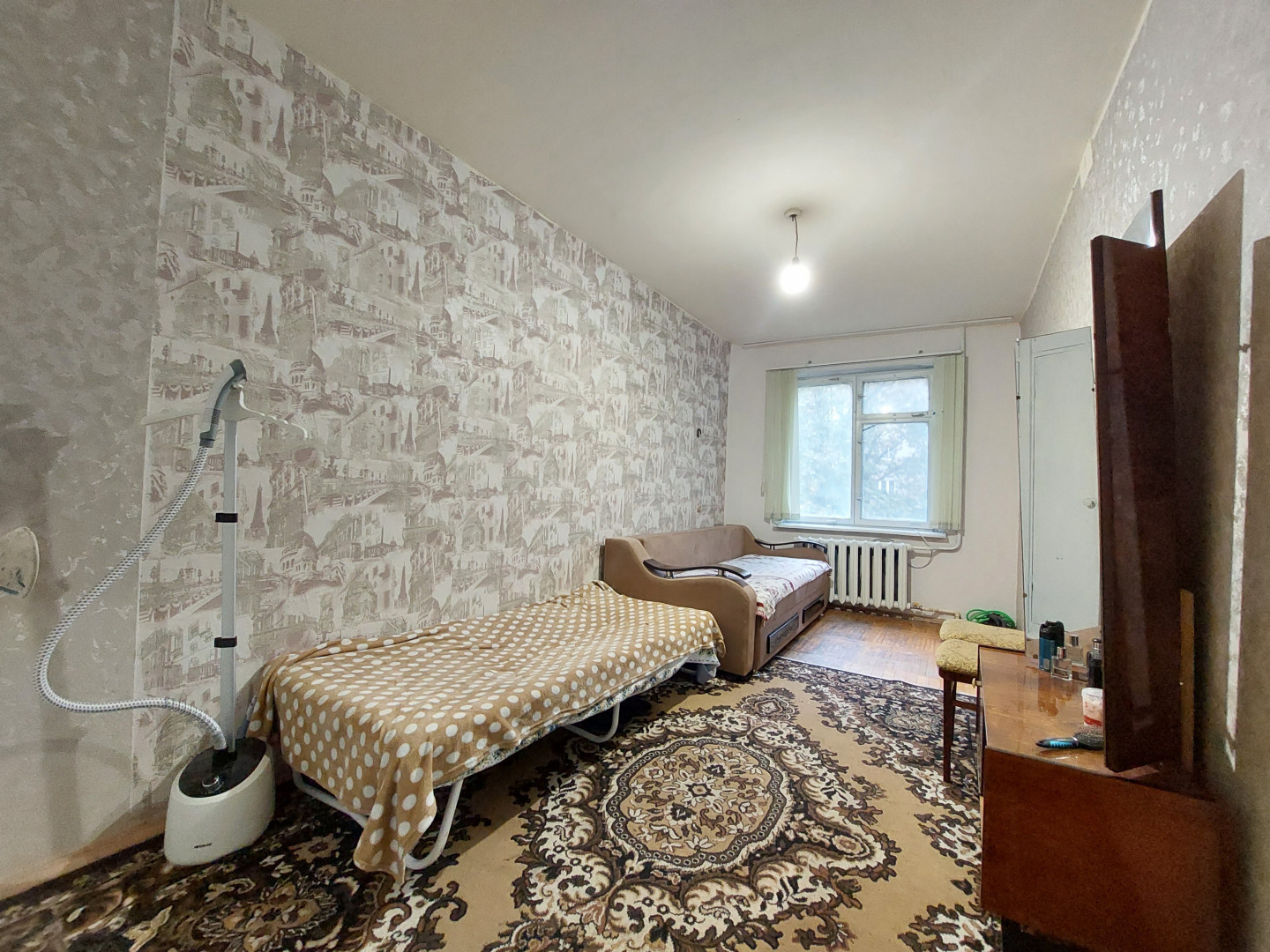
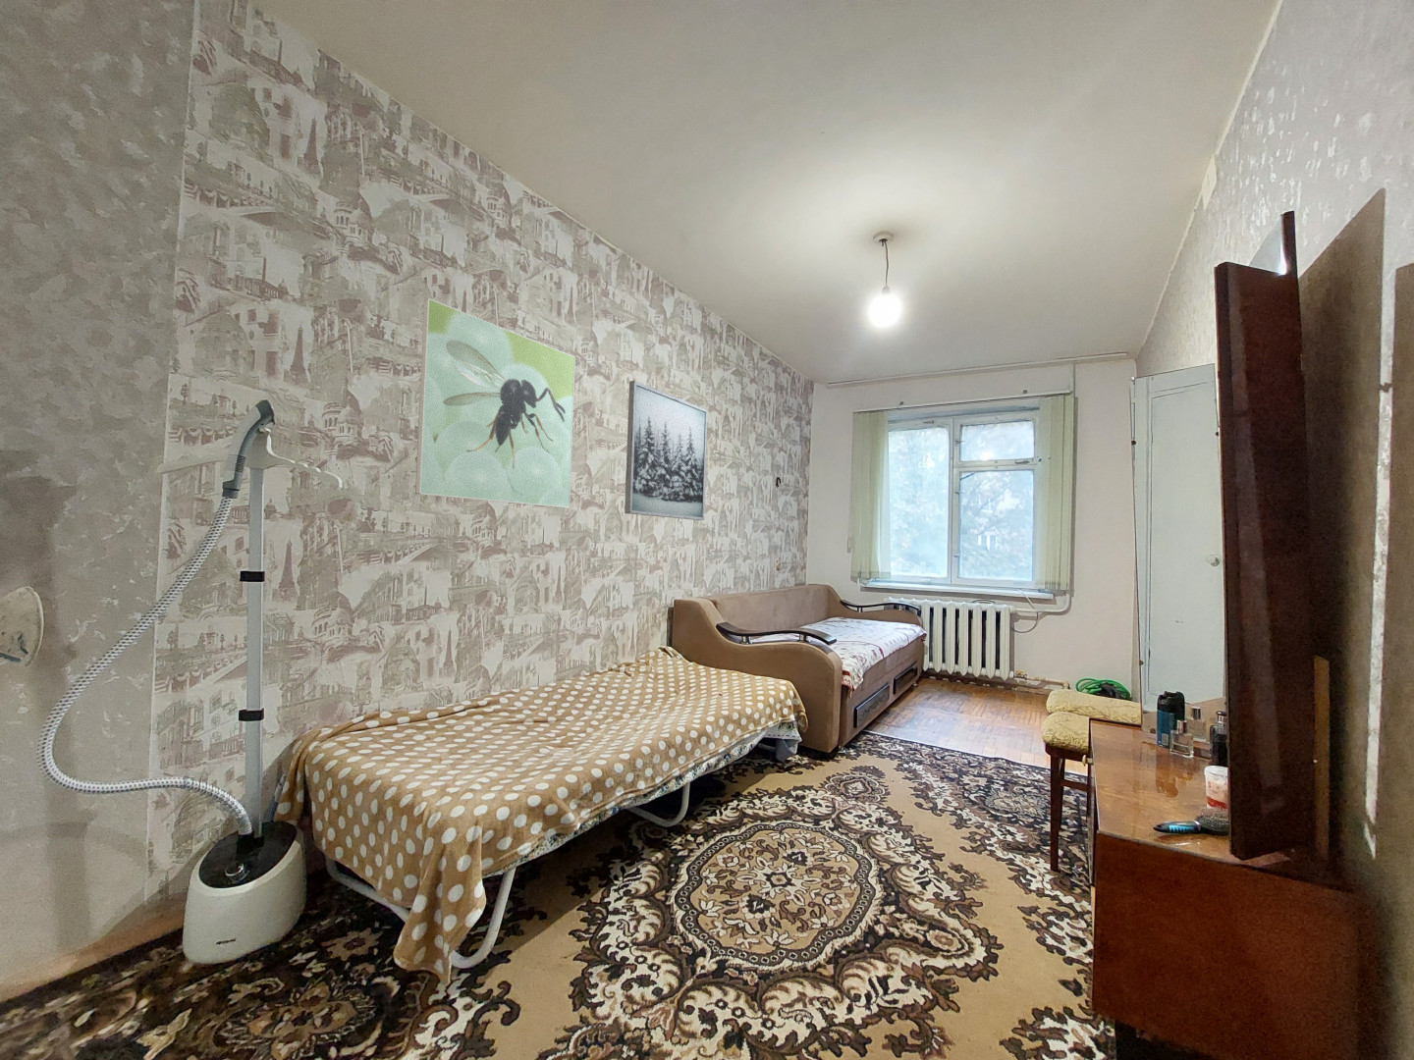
+ wall art (669, 457)
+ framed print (505, 416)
